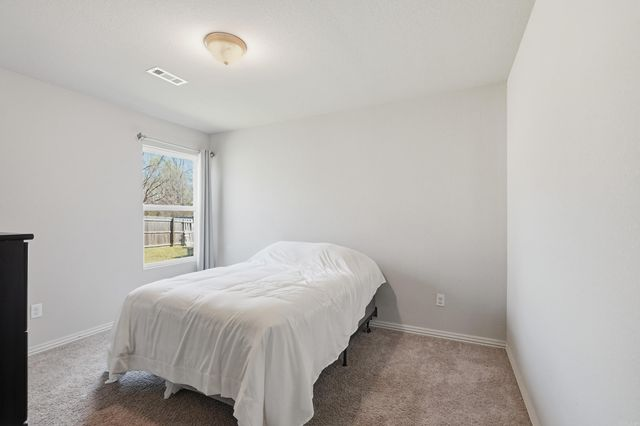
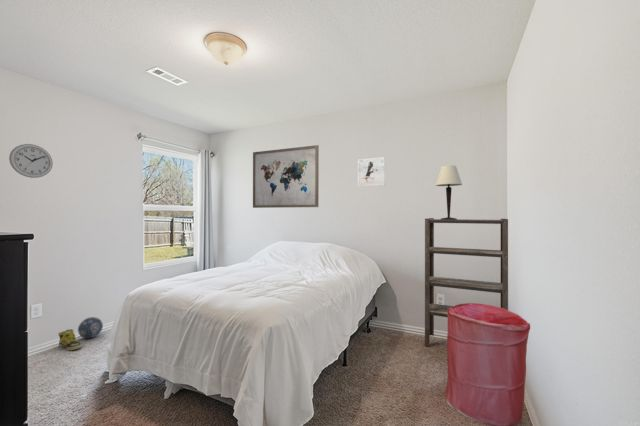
+ laundry hamper (485, 357)
+ wall art (283, 178)
+ wall clock (32, 160)
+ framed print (371, 172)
+ shelving unit (464, 282)
+ table lamp (448, 191)
+ decorative ball (90, 327)
+ sneaker (70, 339)
